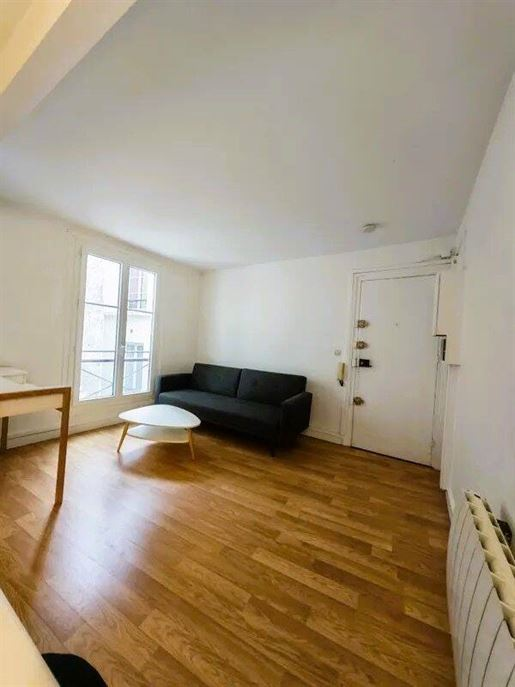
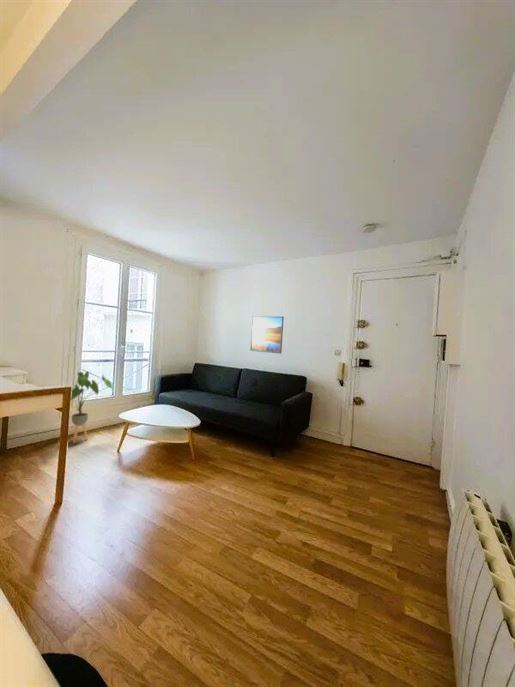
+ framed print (266, 334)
+ house plant (82, 405)
